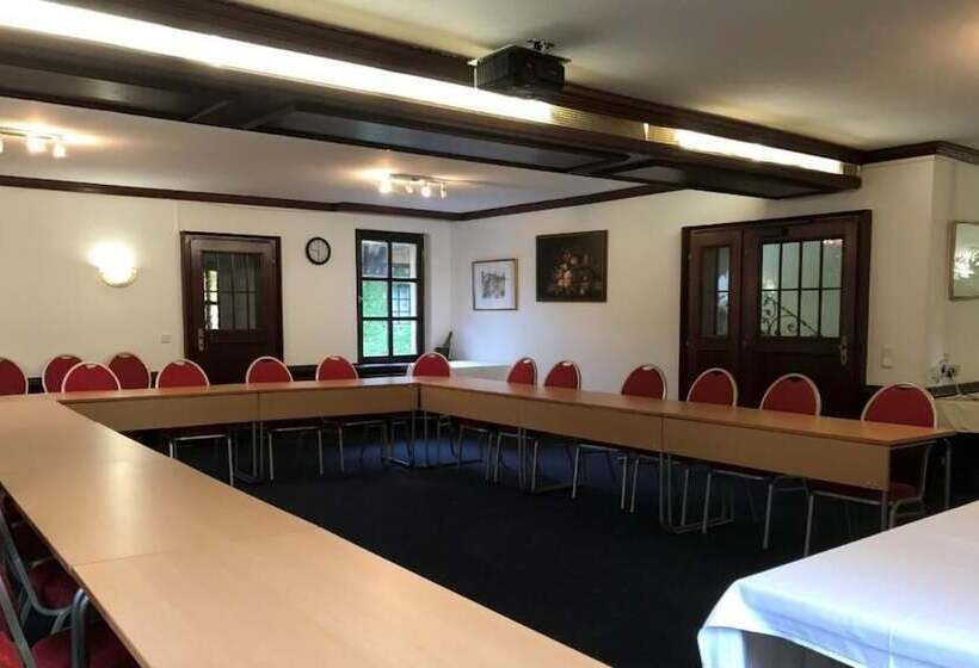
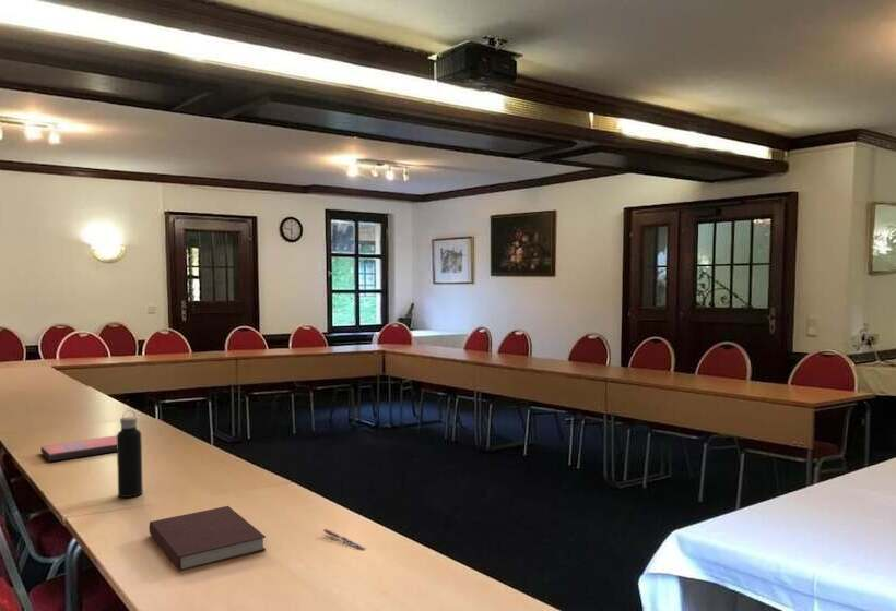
+ paperback book (84, 446)
+ pen (343, 538)
+ water bottle (129, 452)
+ notebook (205, 535)
